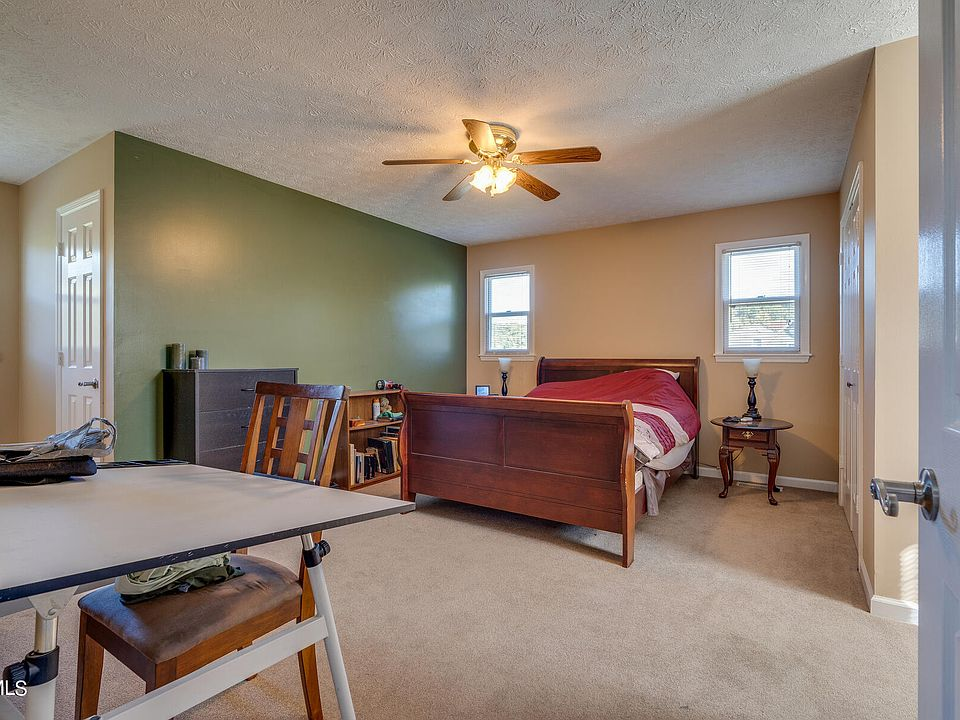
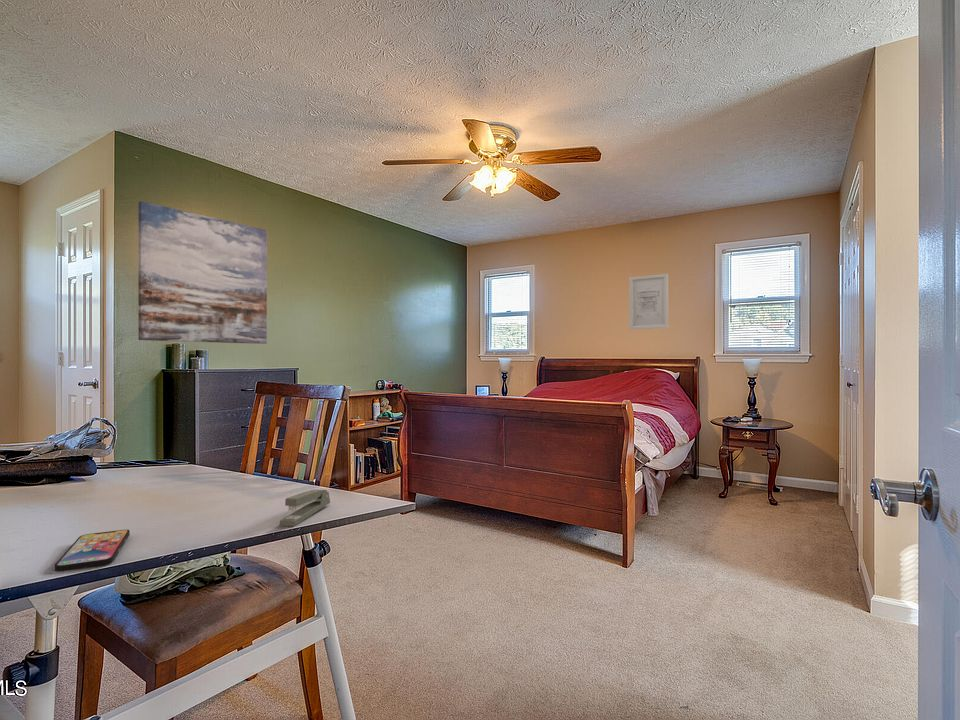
+ wall art (648, 302)
+ smartphone (95, 548)
+ wall art (208, 279)
+ stapler (306, 502)
